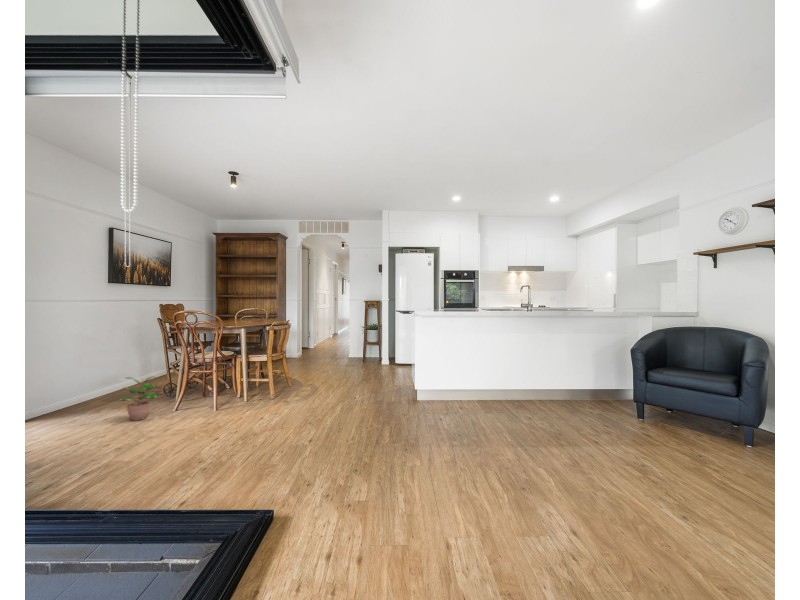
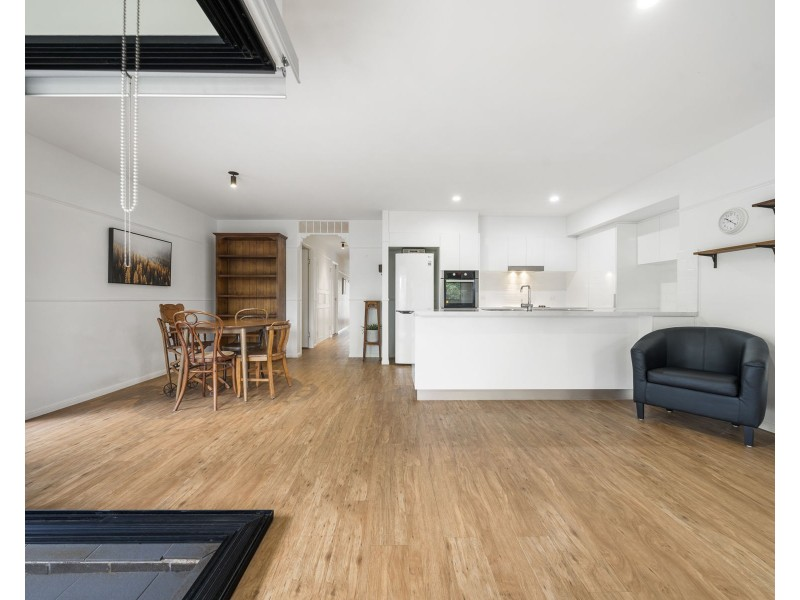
- potted plant (140, 397)
